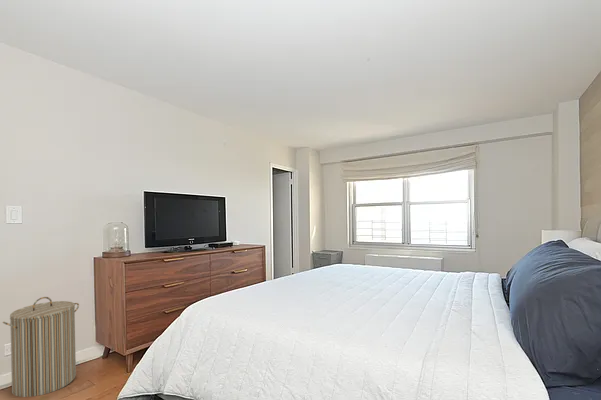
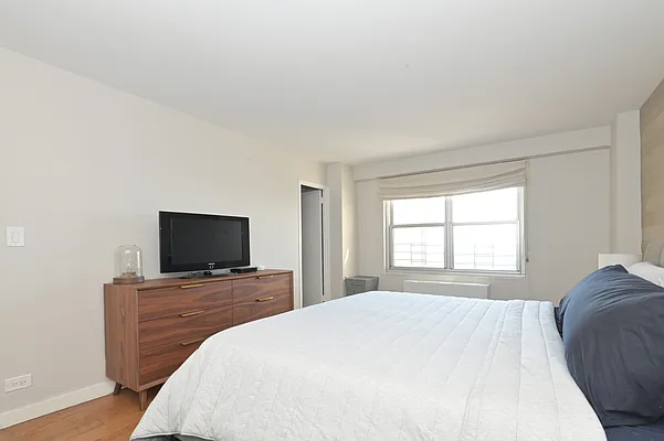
- laundry hamper (44, 340)
